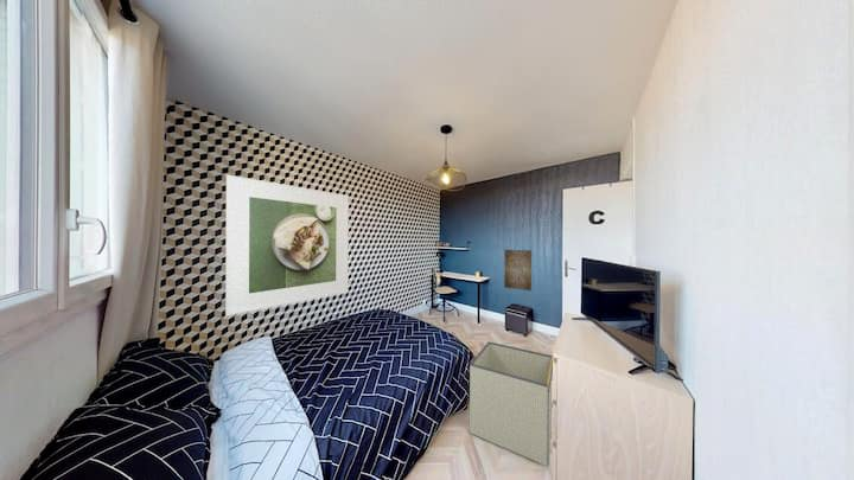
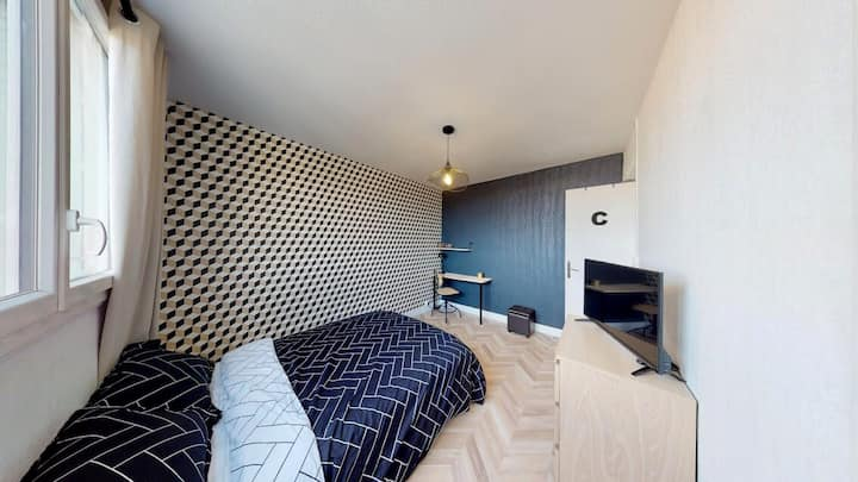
- storage bin (512, 392)
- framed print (298, 244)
- wall art (517, 269)
